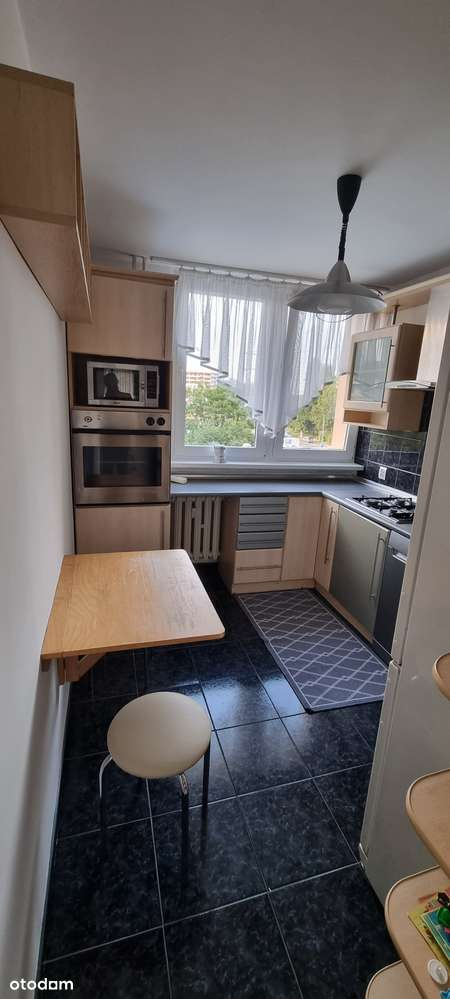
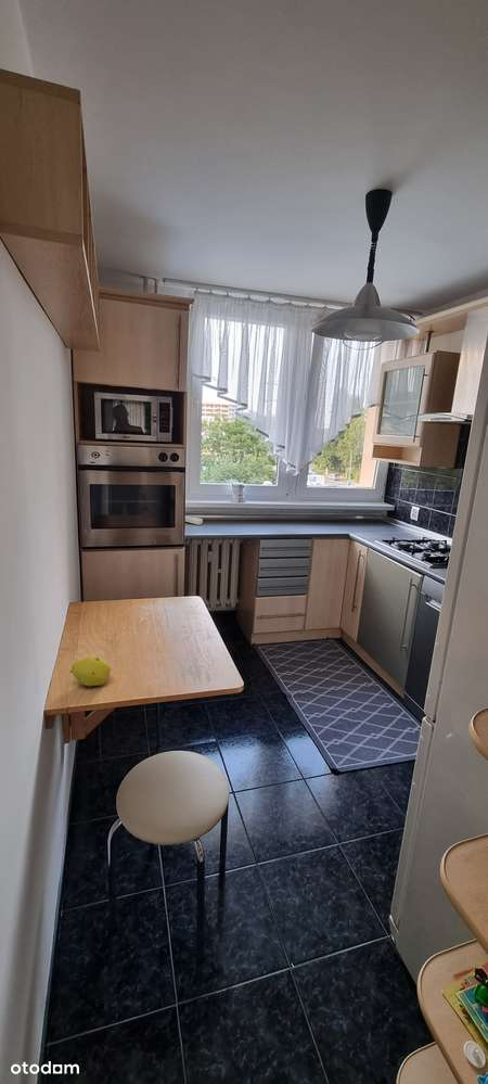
+ fruit (90, 671)
